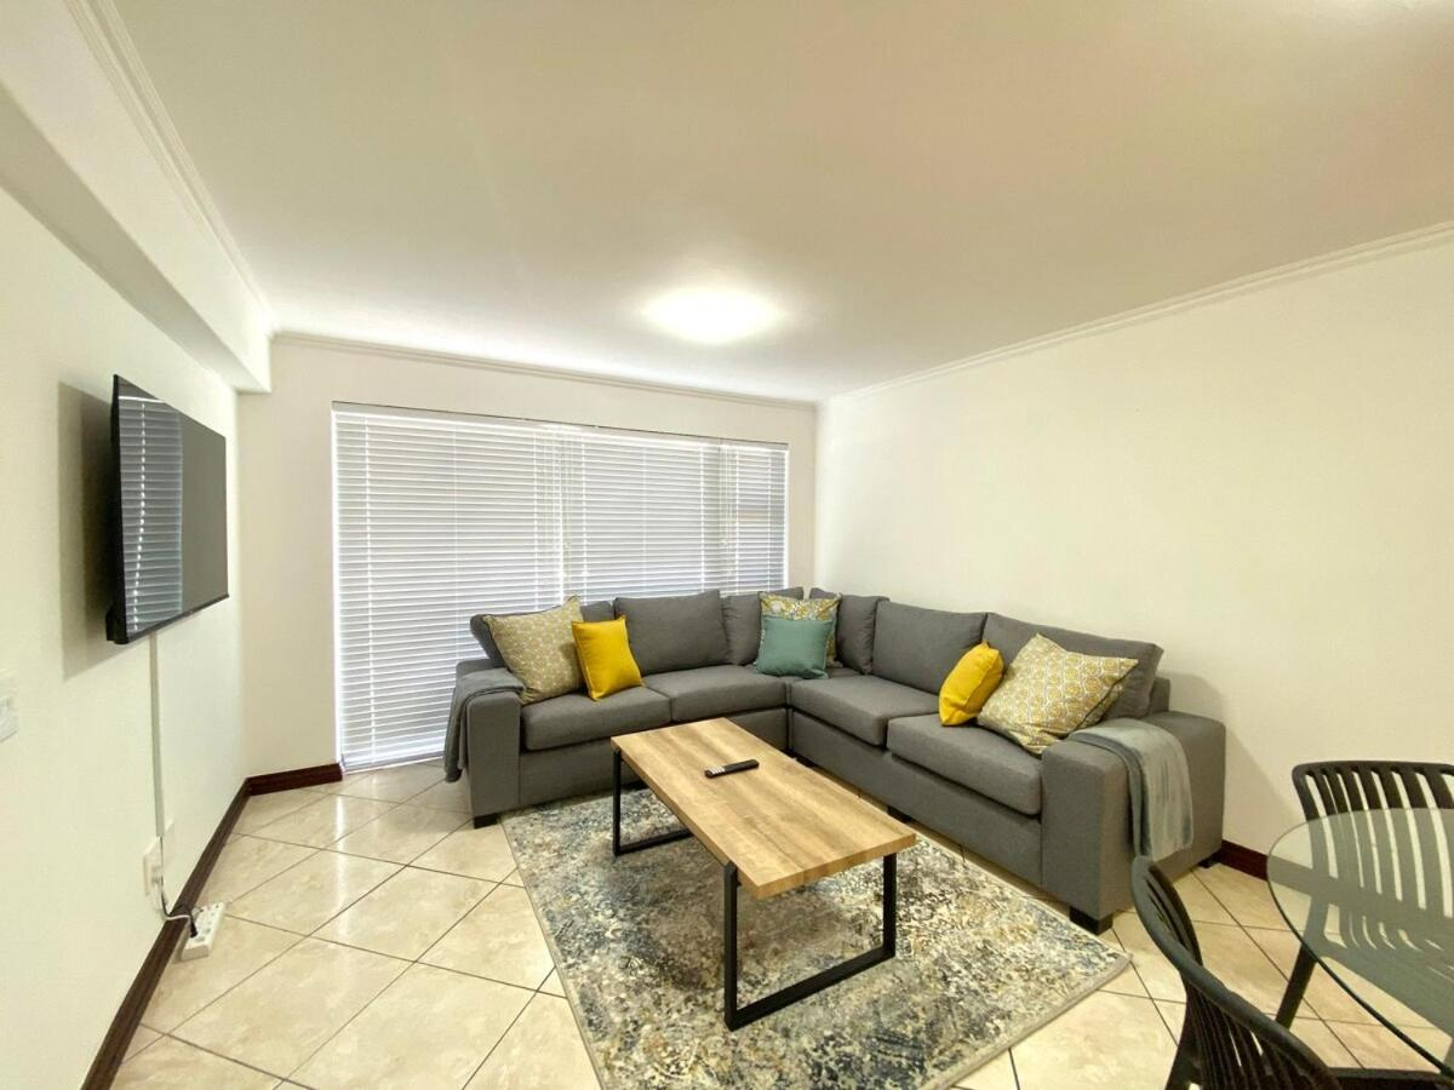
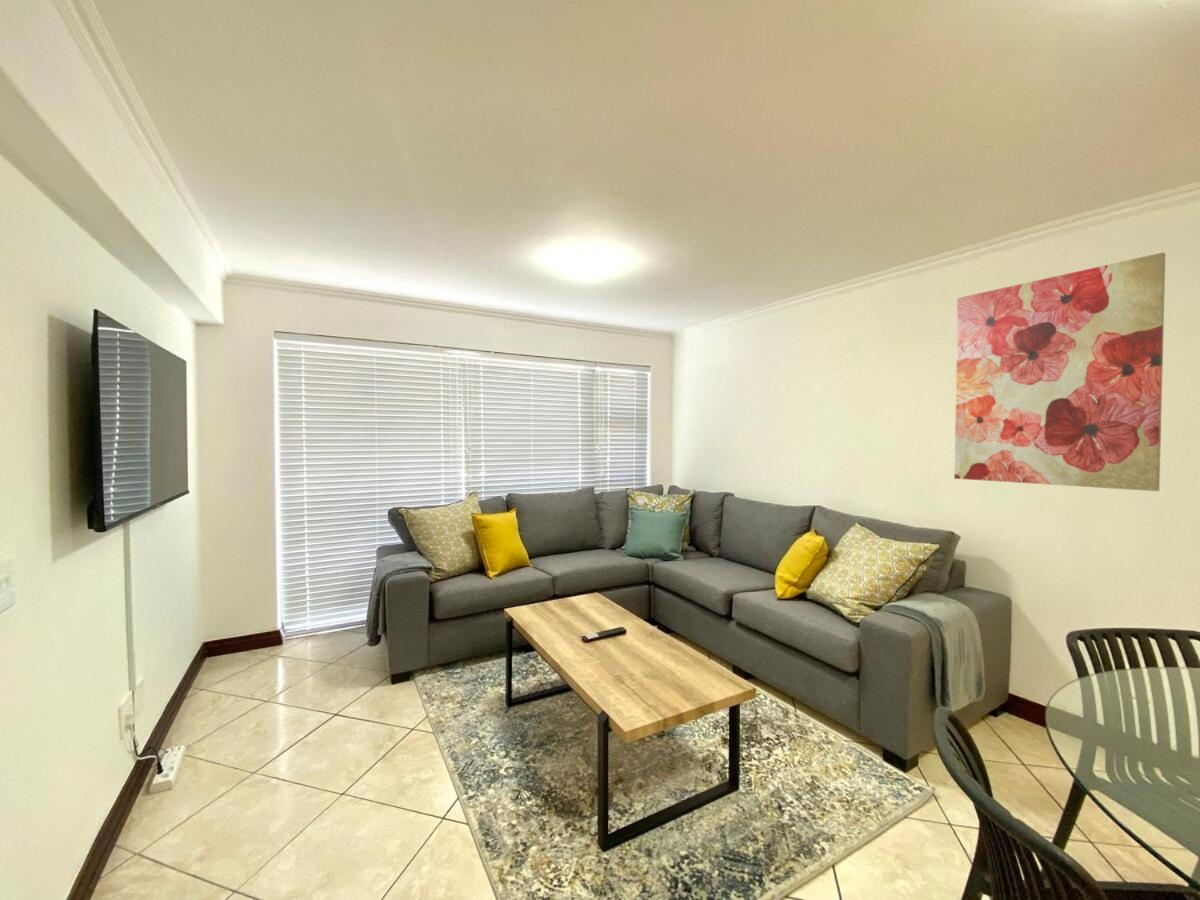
+ wall art (1045, 381)
